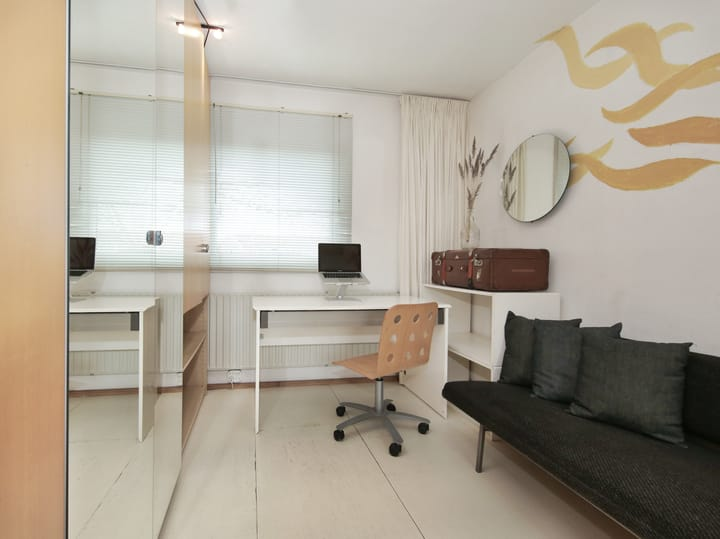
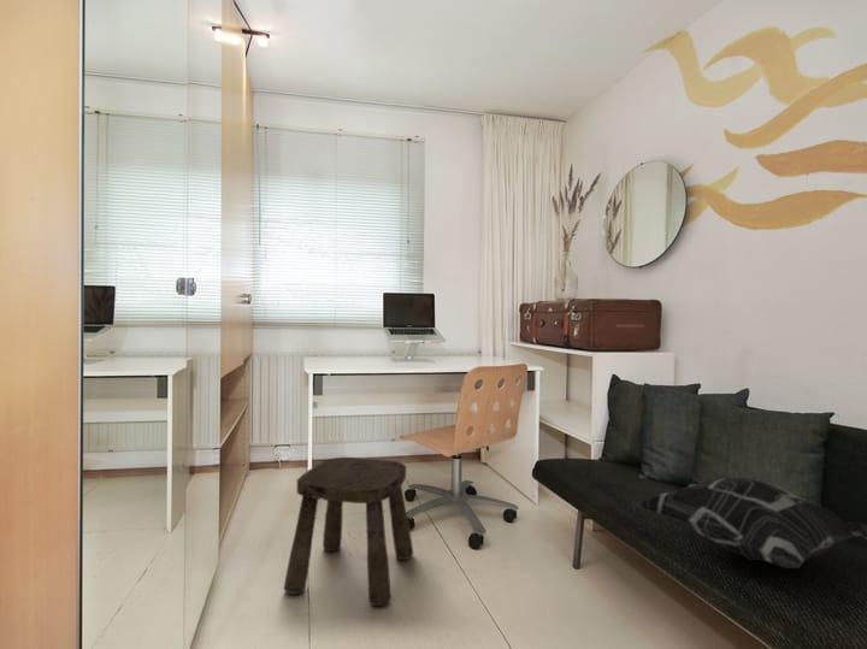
+ decorative pillow (755, 517)
+ stool (341, 521)
